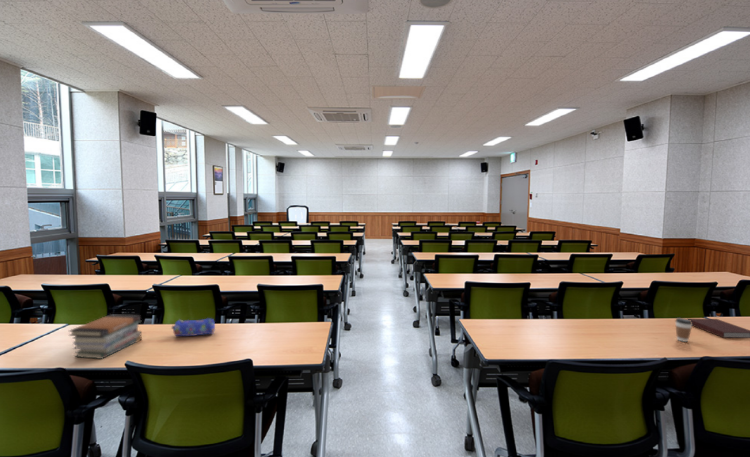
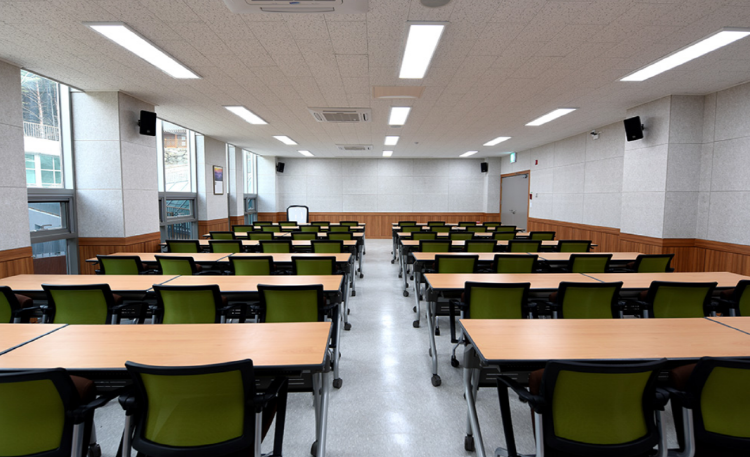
- book stack (107, 335)
- coffee cup (683, 329)
- pencil case (194, 326)
- notebook (719, 327)
